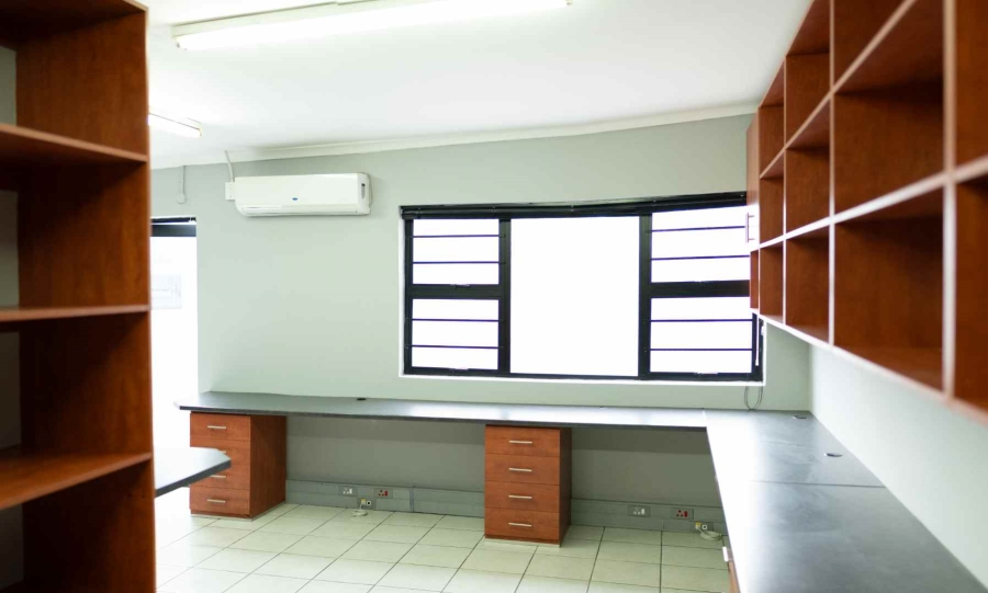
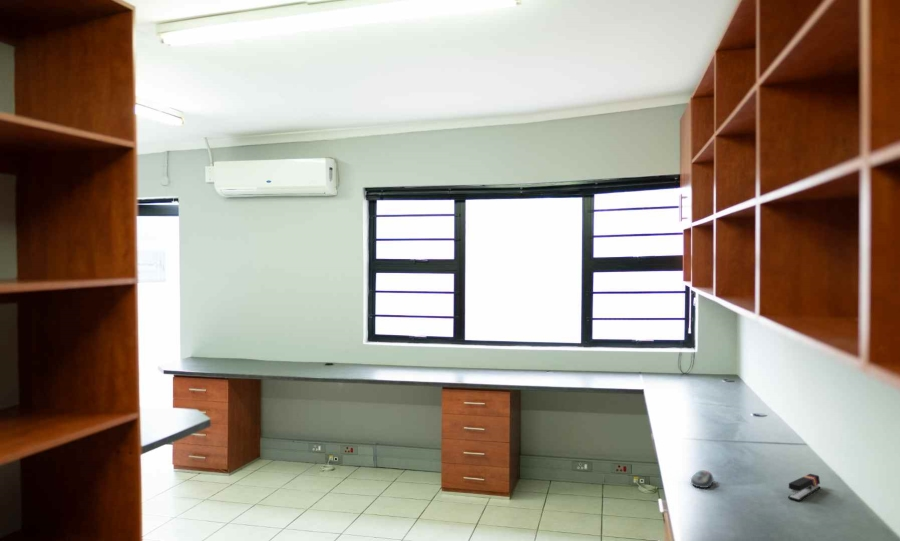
+ computer mouse (702, 477)
+ stapler (804, 485)
